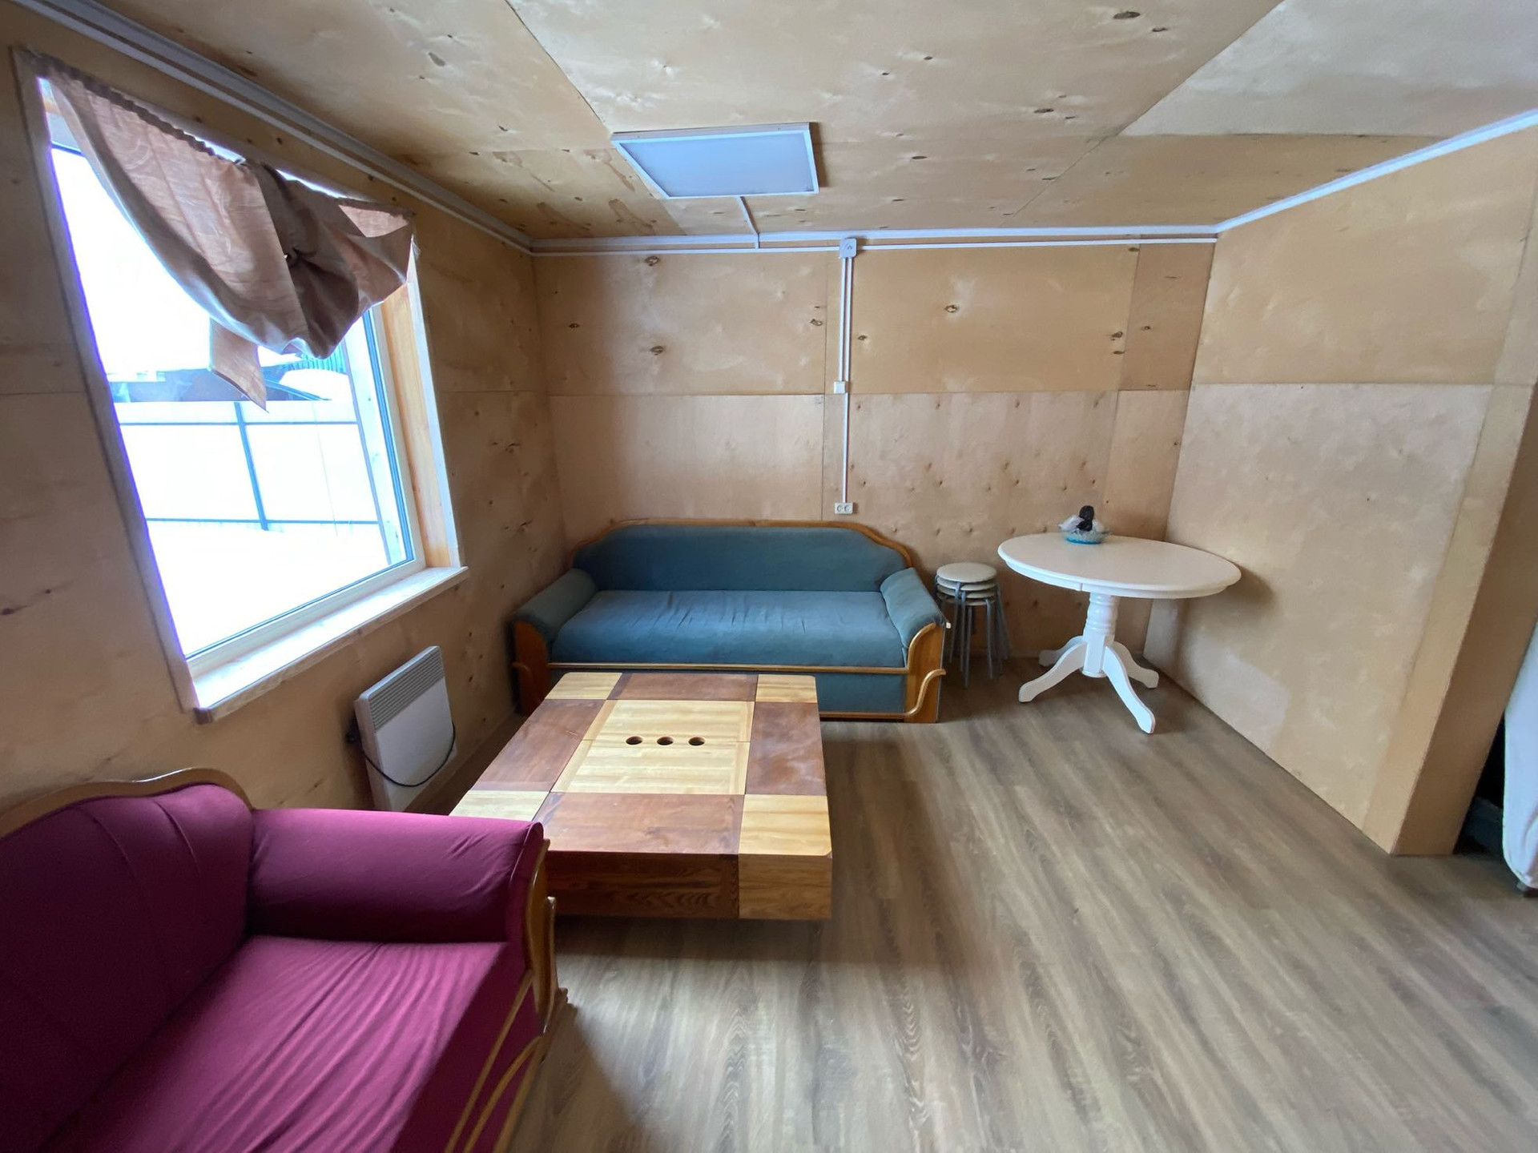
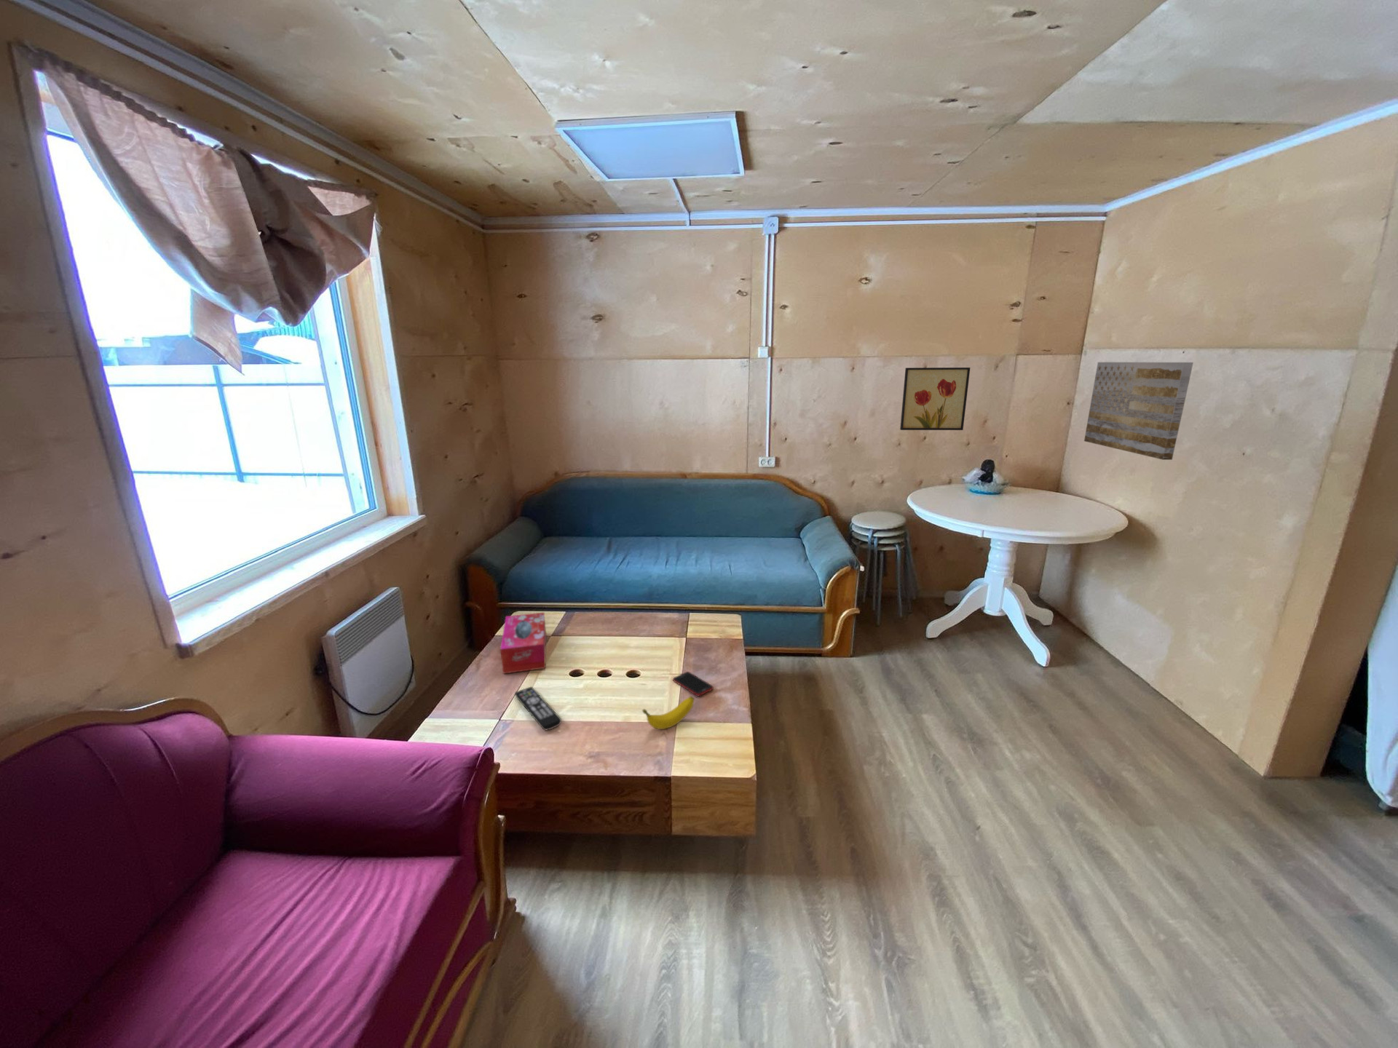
+ wall art (933, 399)
+ wall art (1132, 406)
+ remote control (536, 708)
+ tissue box (524, 641)
+ cell phone (692, 684)
+ banana (668, 712)
